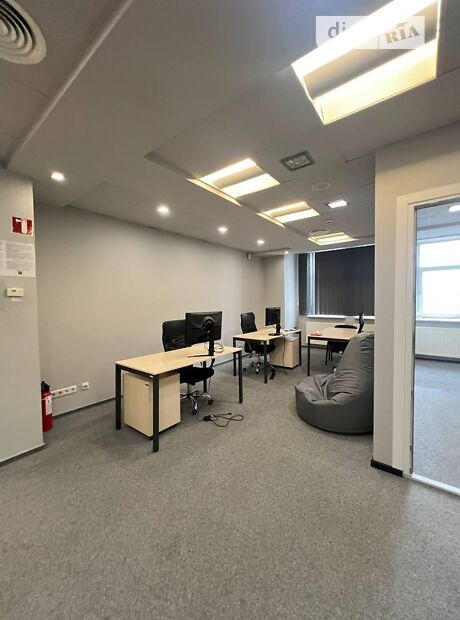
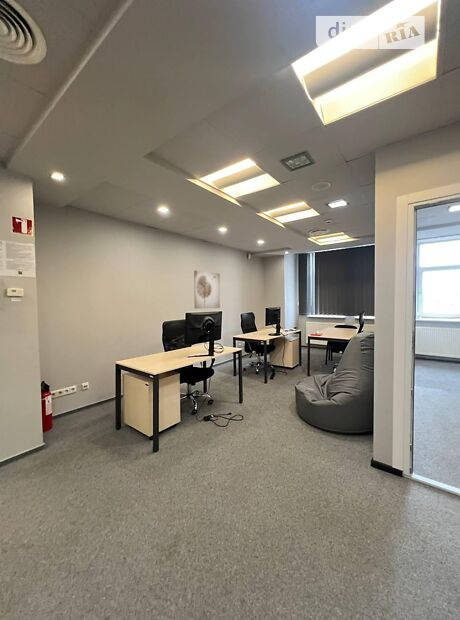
+ wall art (207, 290)
